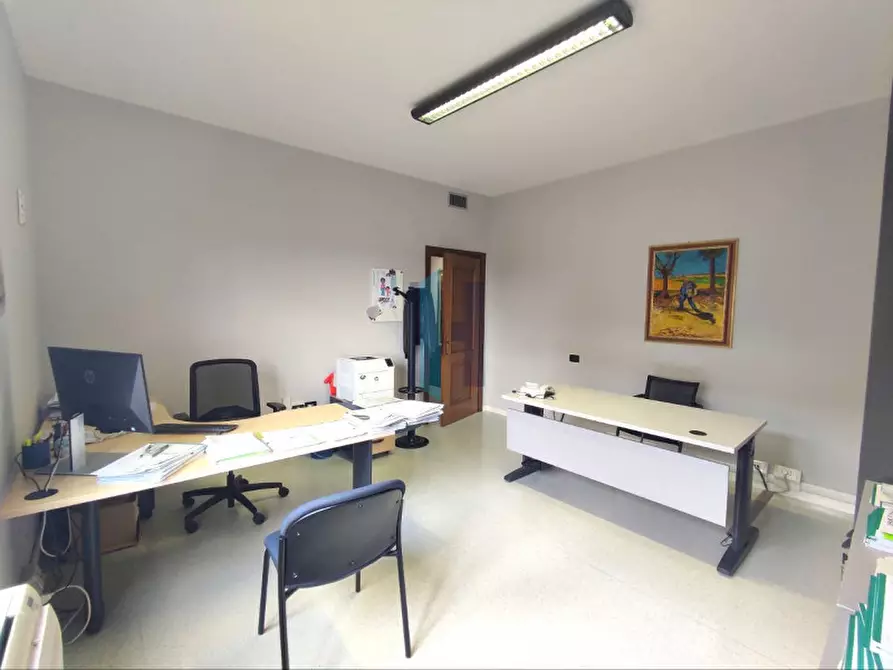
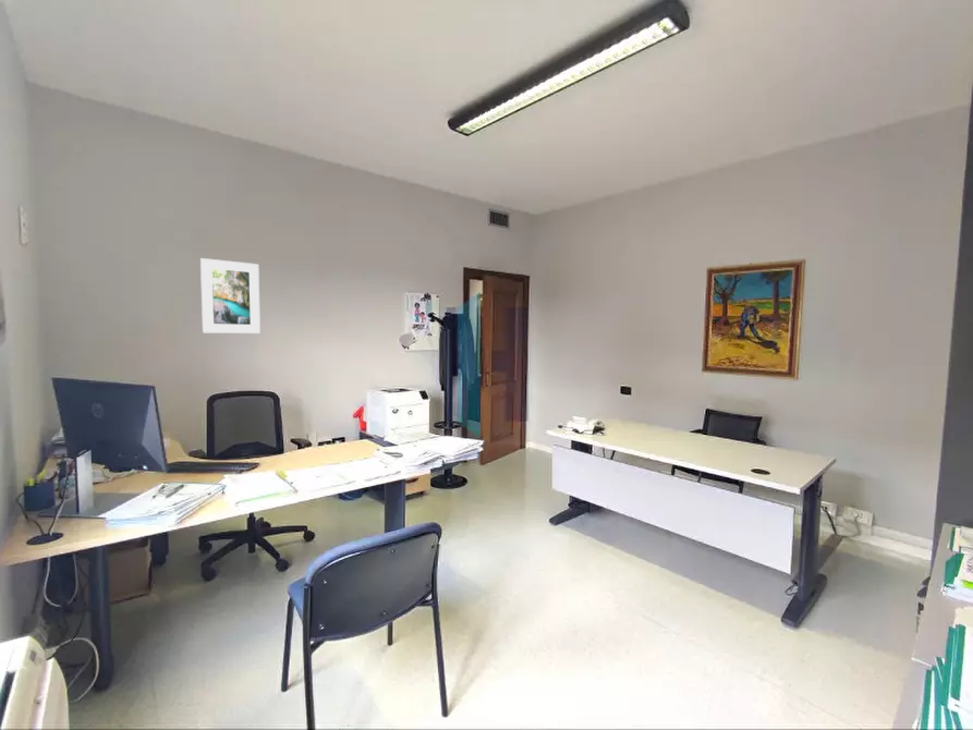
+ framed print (231, 297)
